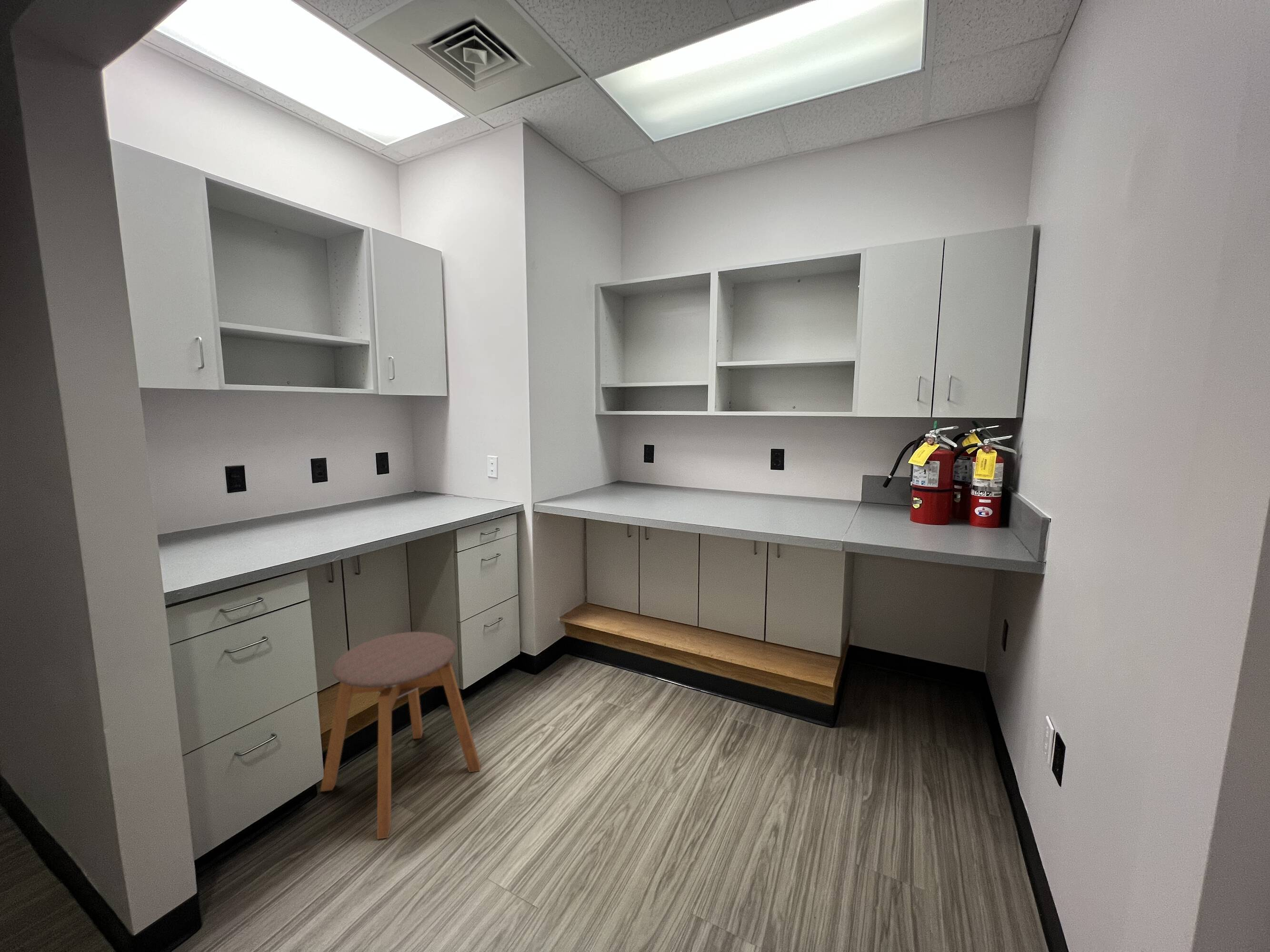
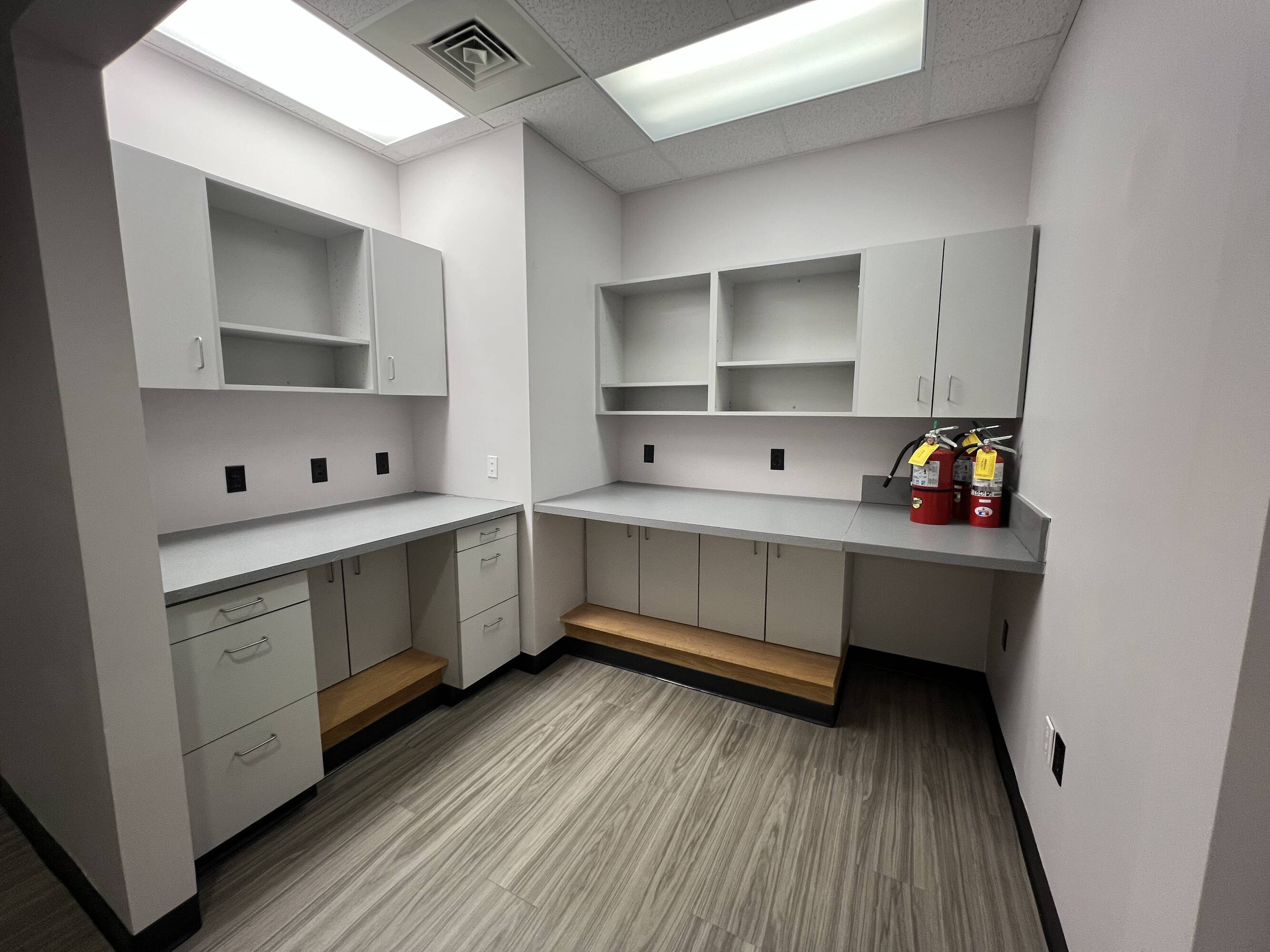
- stool (391, 715)
